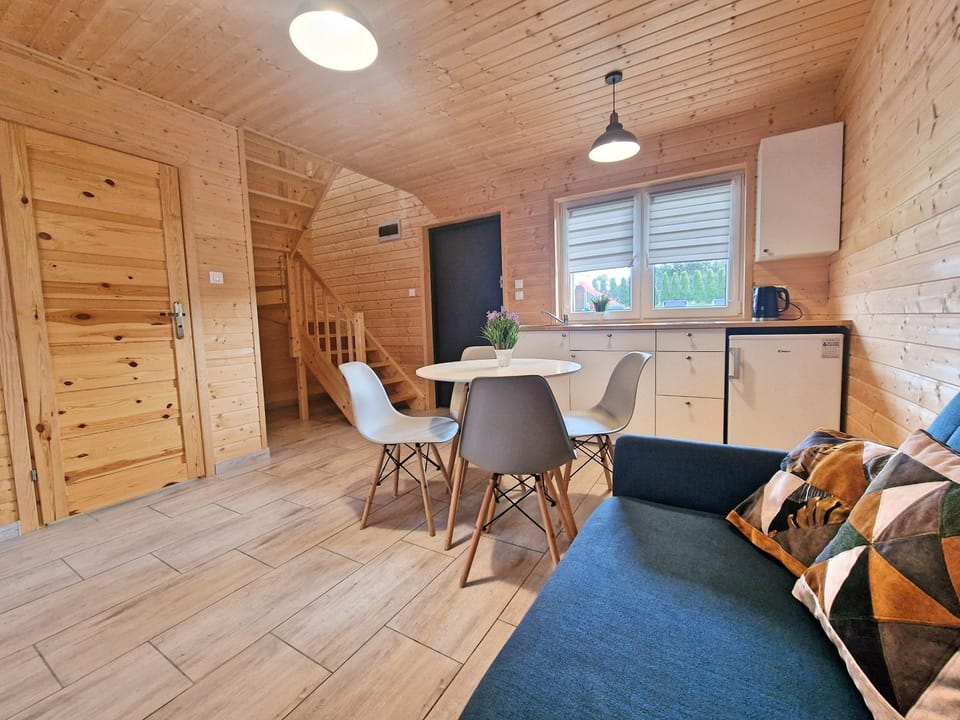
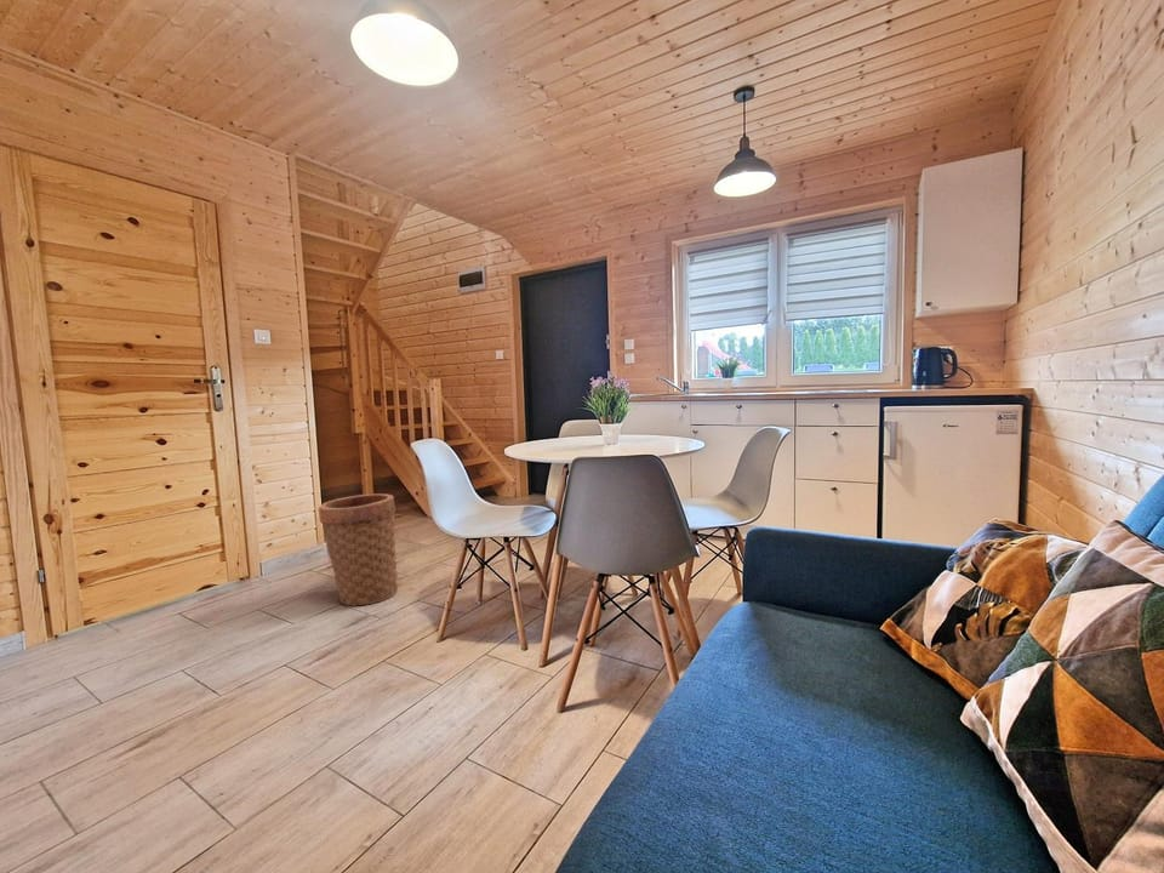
+ basket (360, 547)
